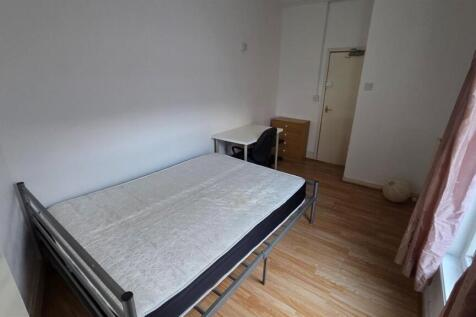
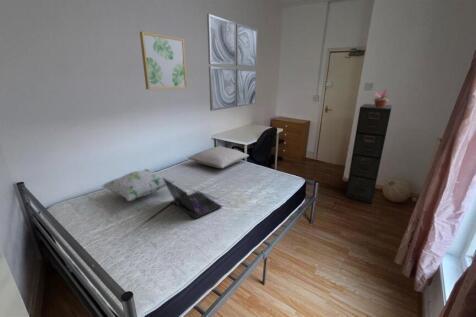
+ potted plant (381, 97)
+ filing cabinet (367, 152)
+ wall art (165, 63)
+ pillow (219, 156)
+ laptop (192, 193)
+ wall art (235, 68)
+ decorative pillow (139, 183)
